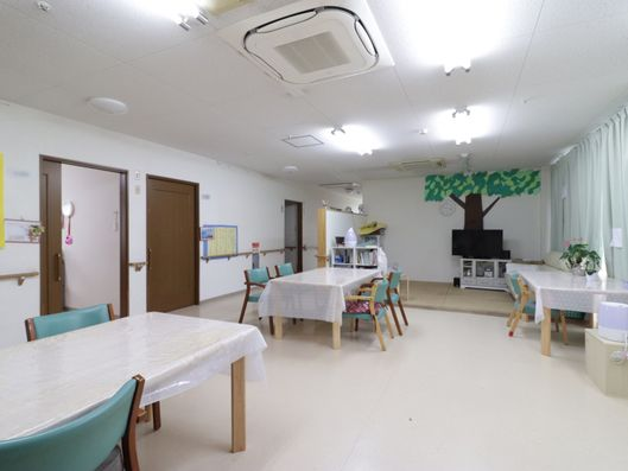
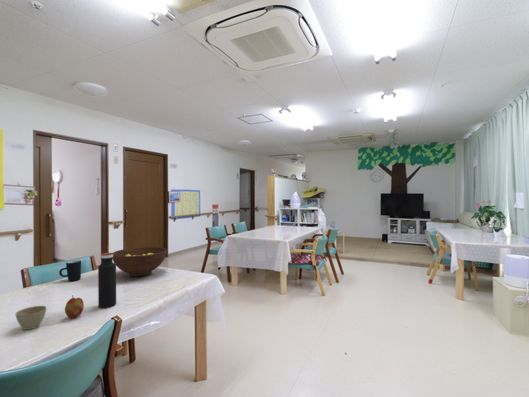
+ mug (70, 271)
+ apple (74, 306)
+ water bottle (107, 279)
+ fruit bowl (140, 262)
+ flower pot (31, 318)
